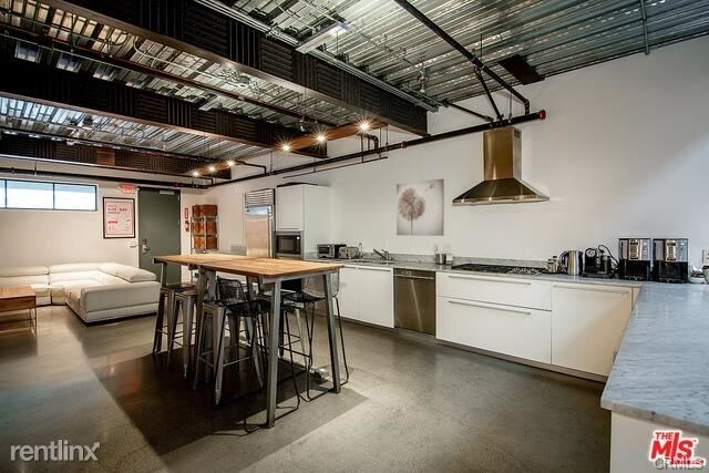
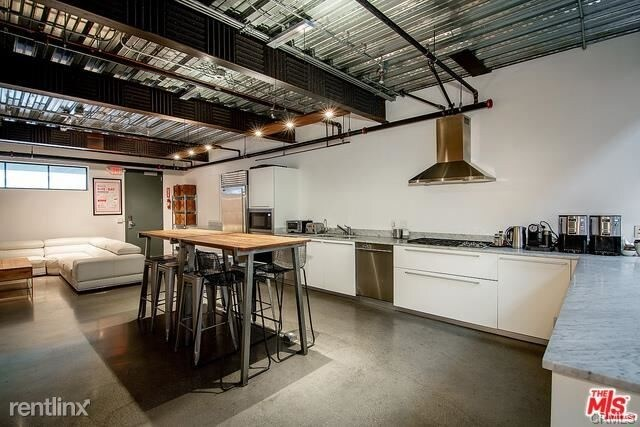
- wall art (419, 208)
